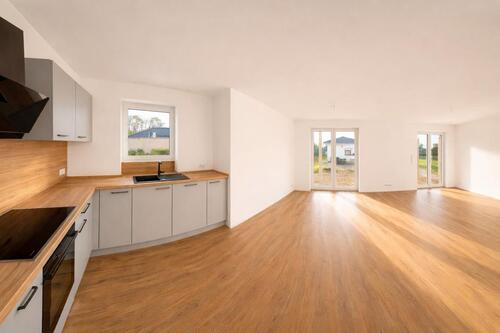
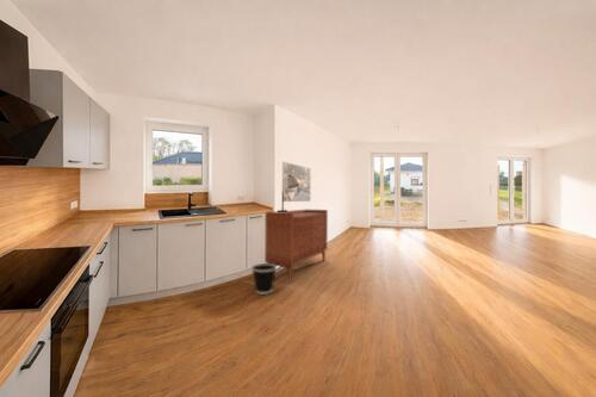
+ sideboard (299, 240)
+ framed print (298, 181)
+ lamp (283, 196)
+ wastebasket (263, 278)
